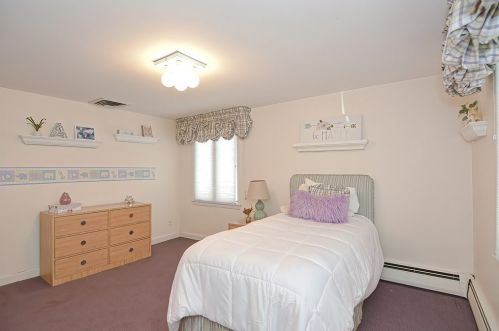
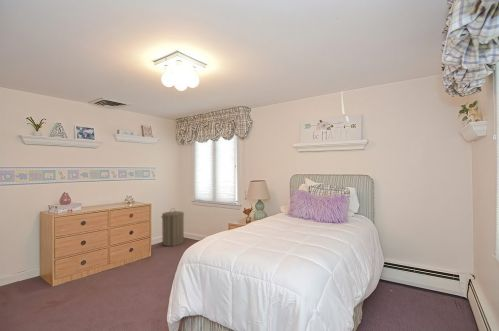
+ laundry hamper (173, 225)
